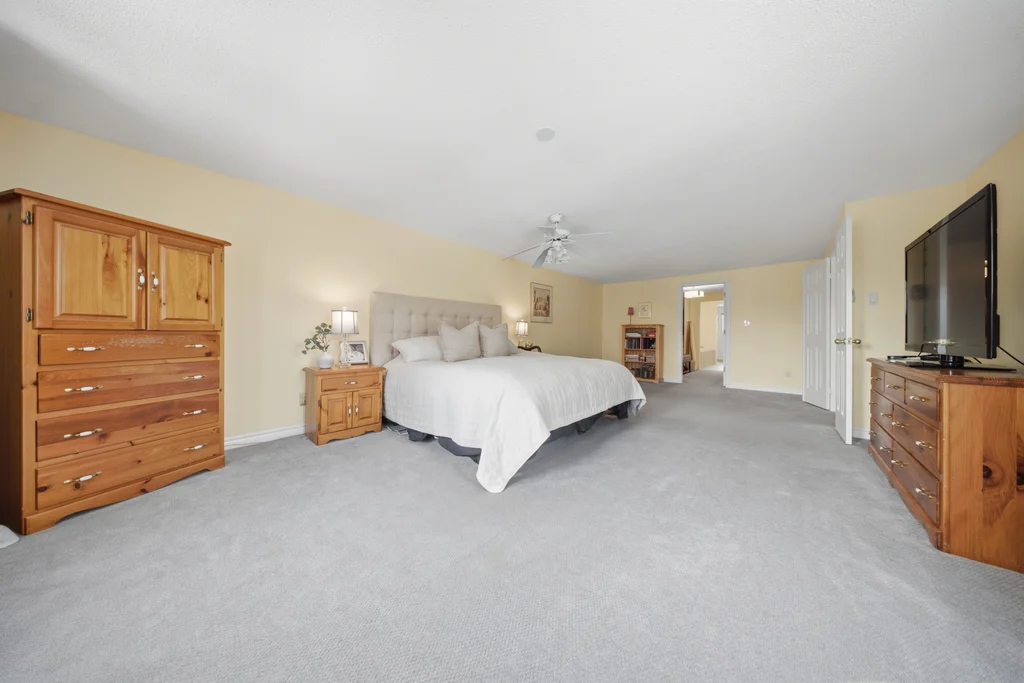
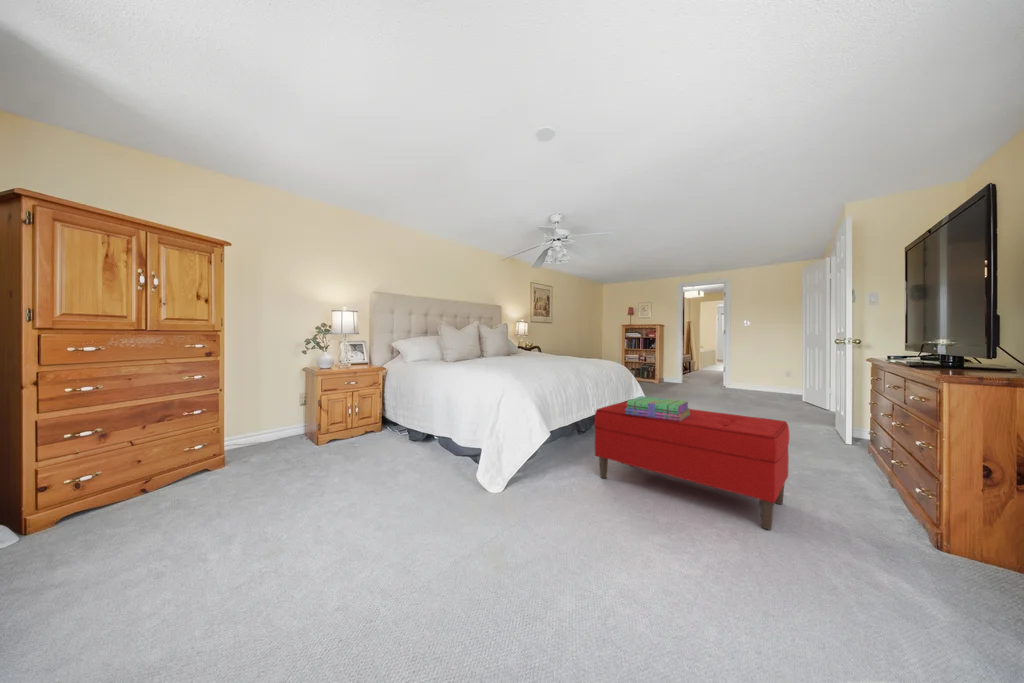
+ stack of books (657, 407)
+ bench (683, 451)
